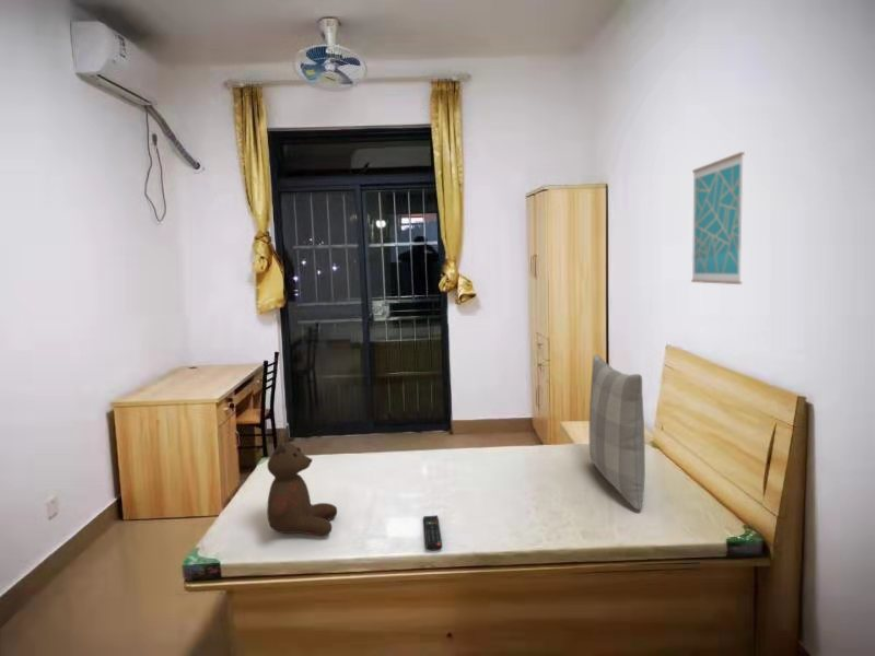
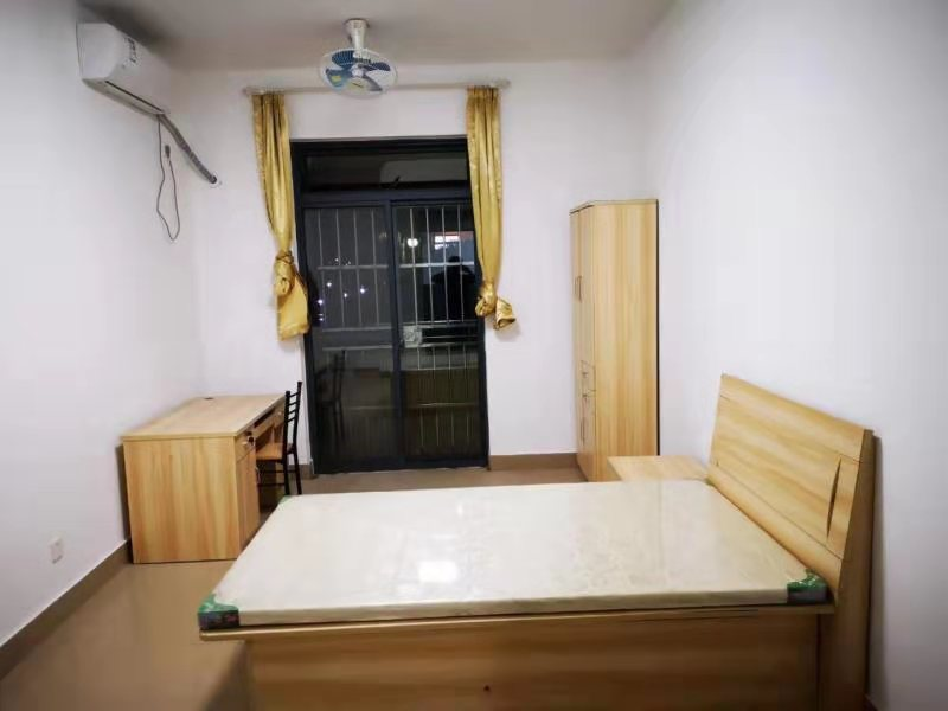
- teddy bear (300, 482)
- remote control (432, 531)
- pillow (615, 424)
- wall art (715, 223)
